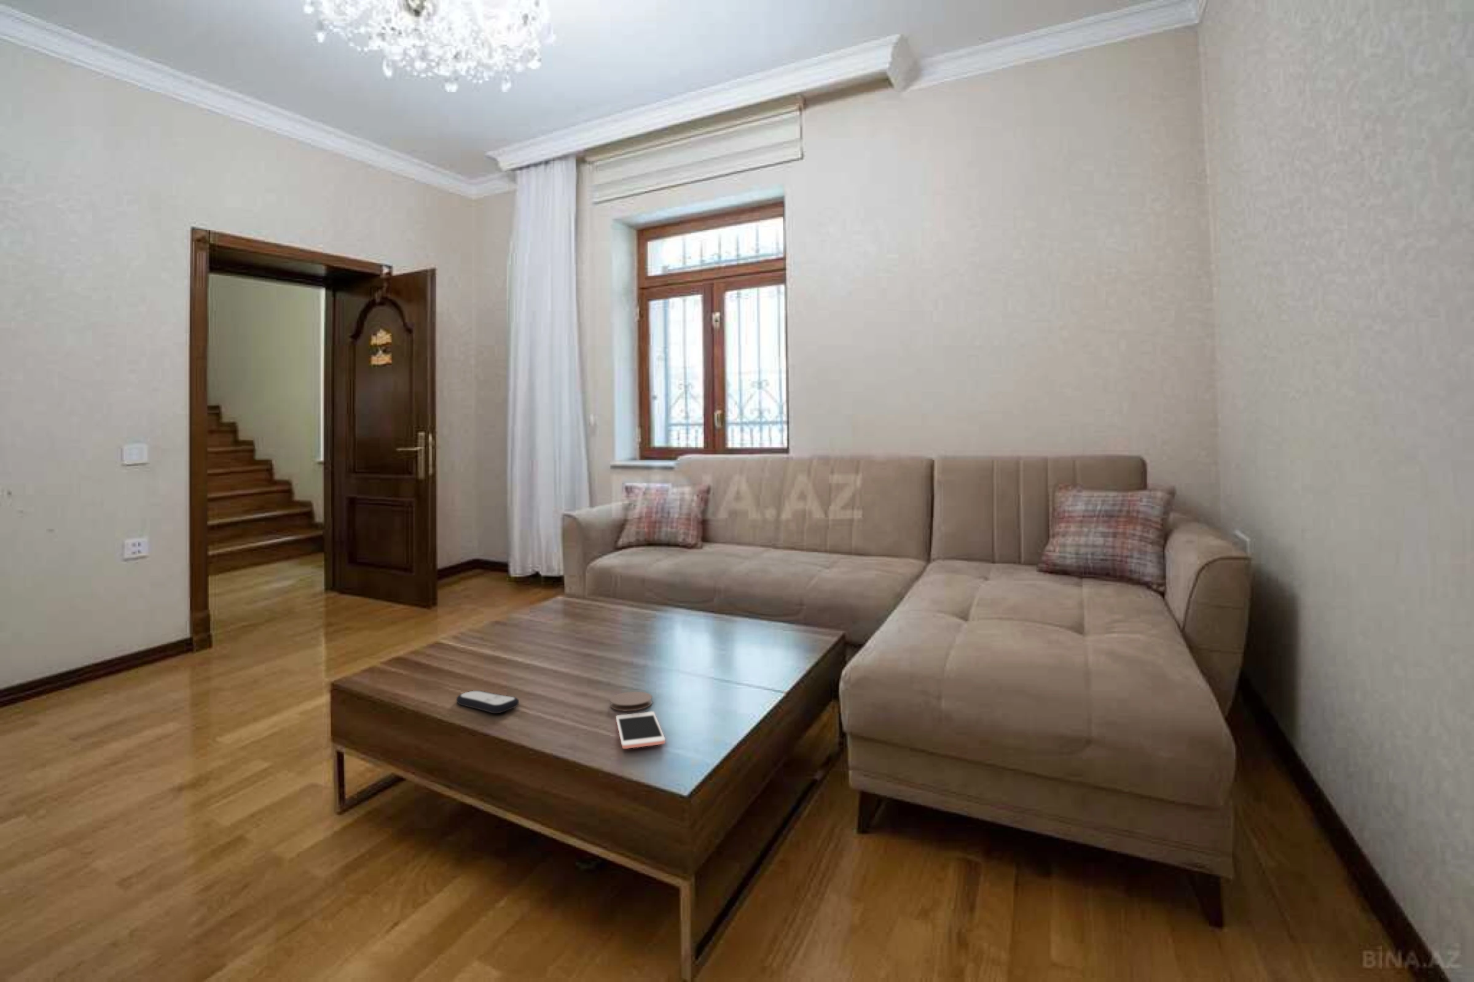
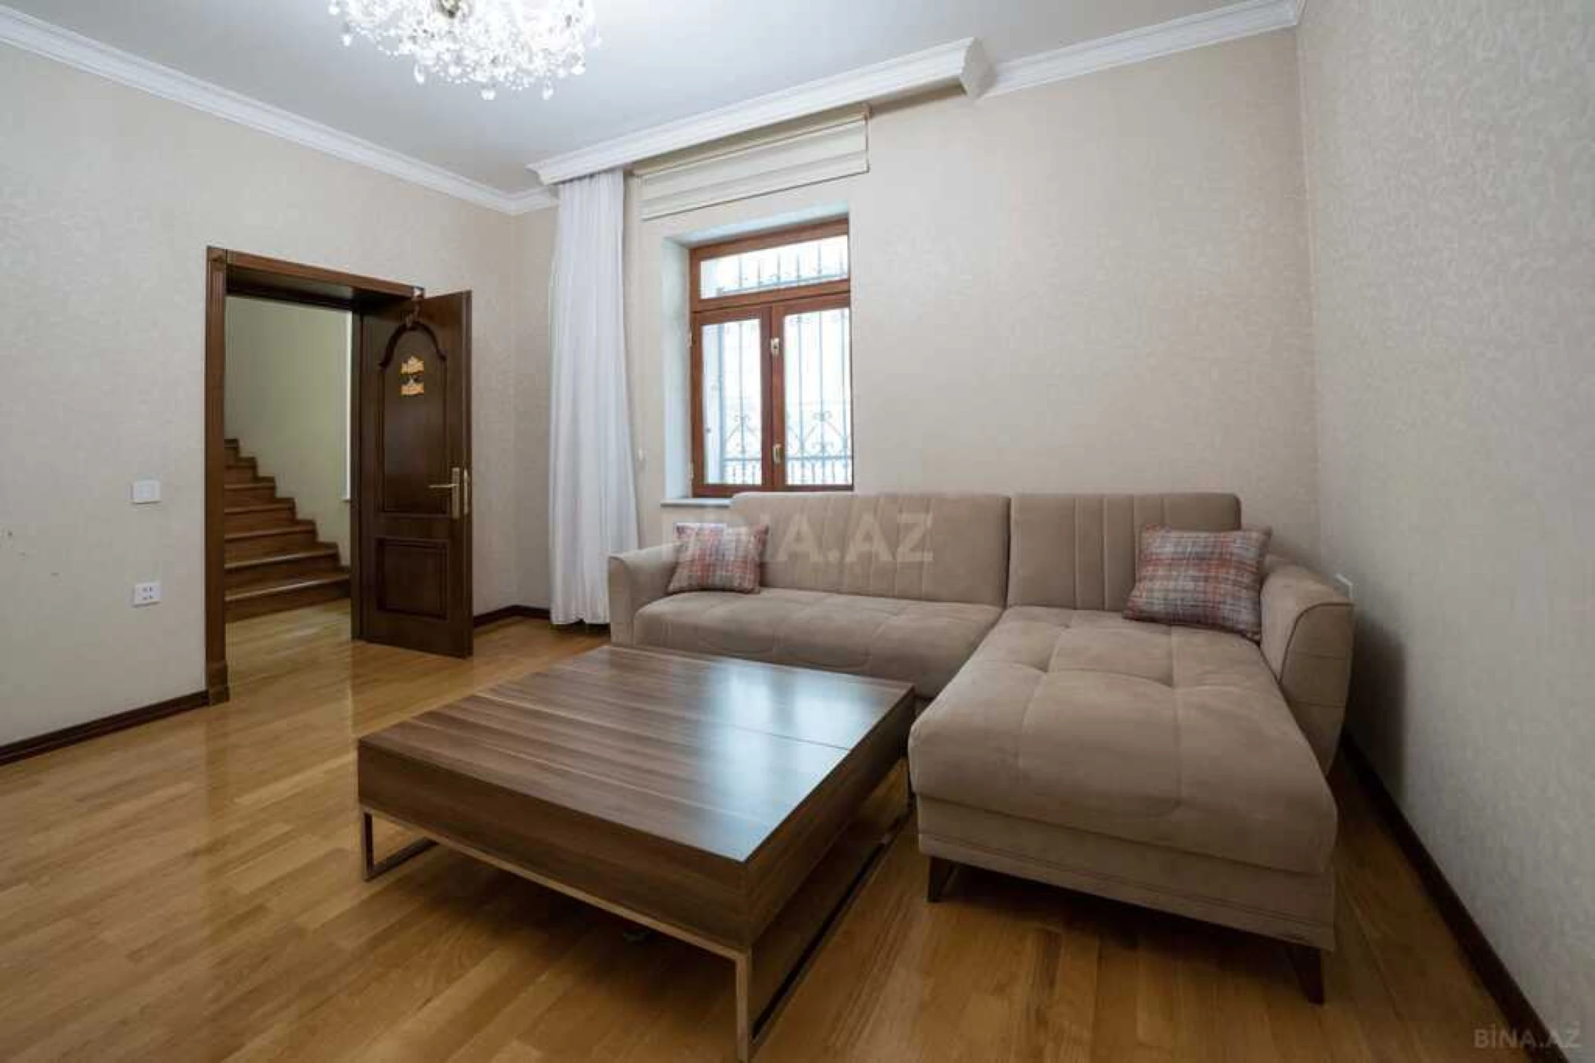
- cell phone (639, 729)
- coaster (631, 701)
- remote control (486, 700)
